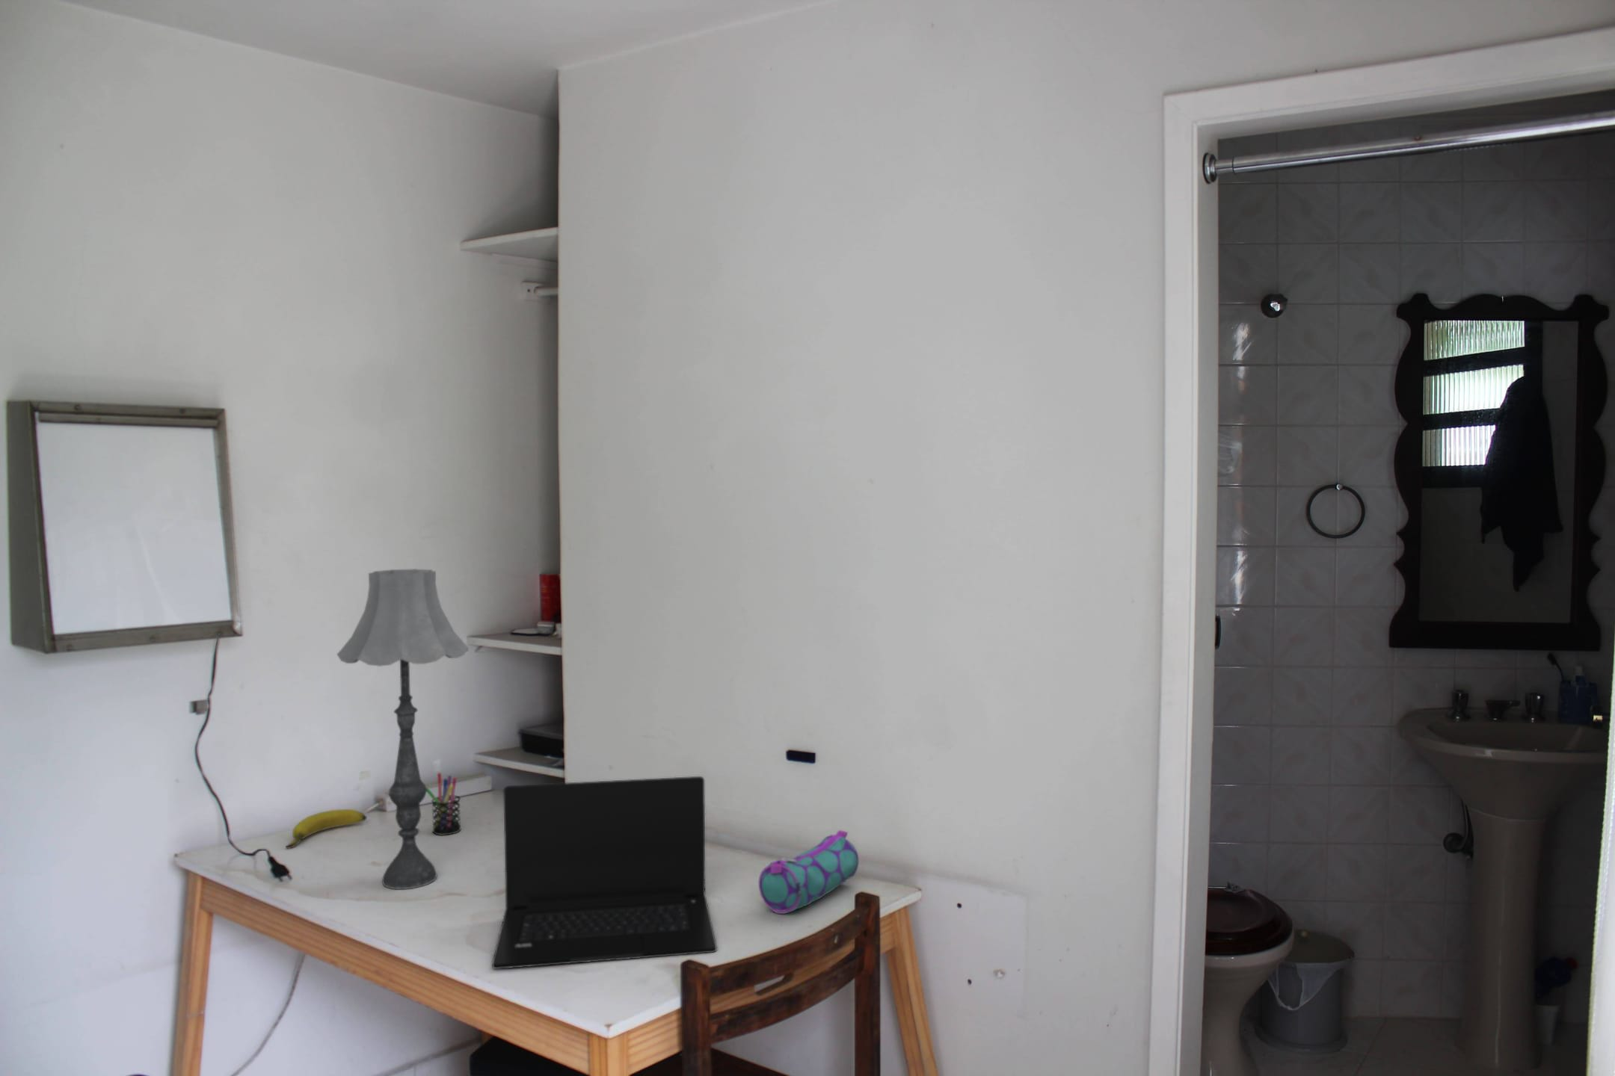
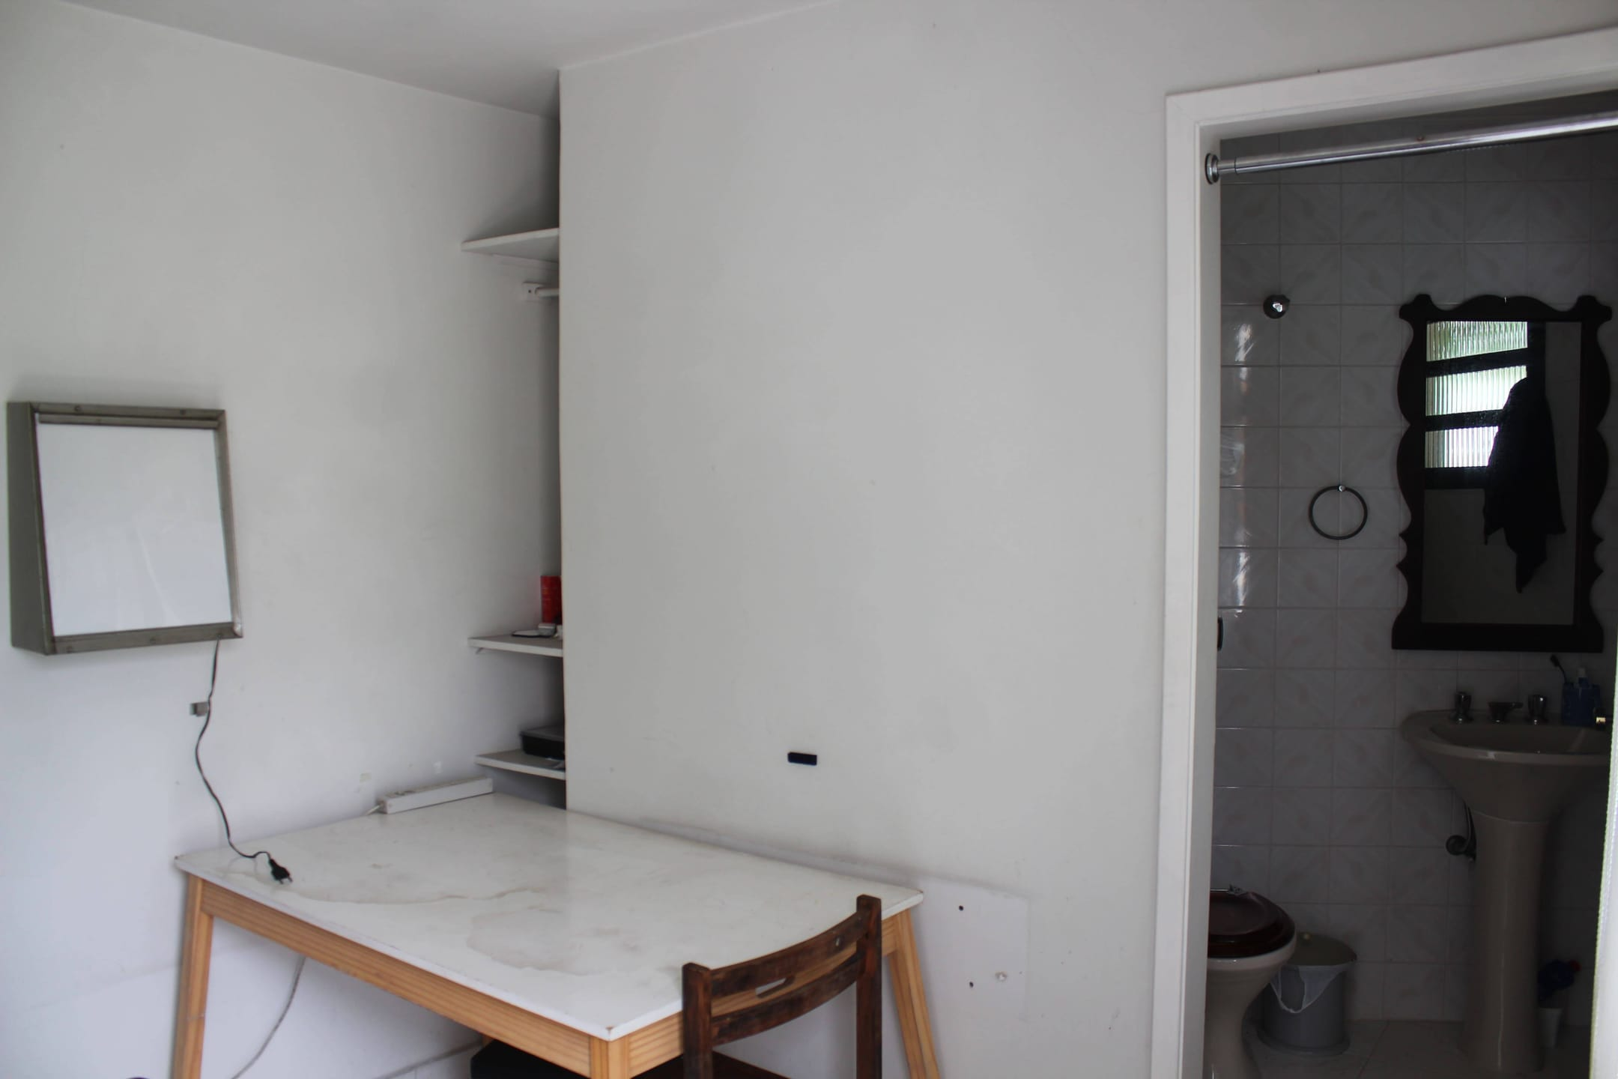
- banana (321, 824)
- table lamp (405, 727)
- pen holder (442, 803)
- pencil case (810, 872)
- laptop (606, 866)
